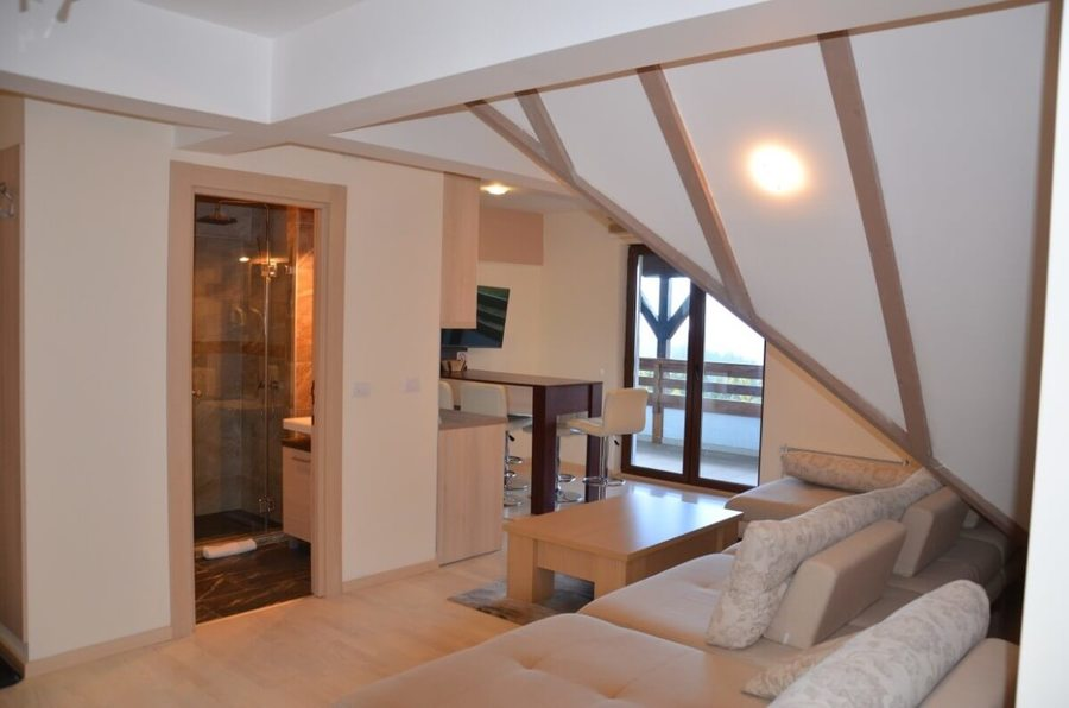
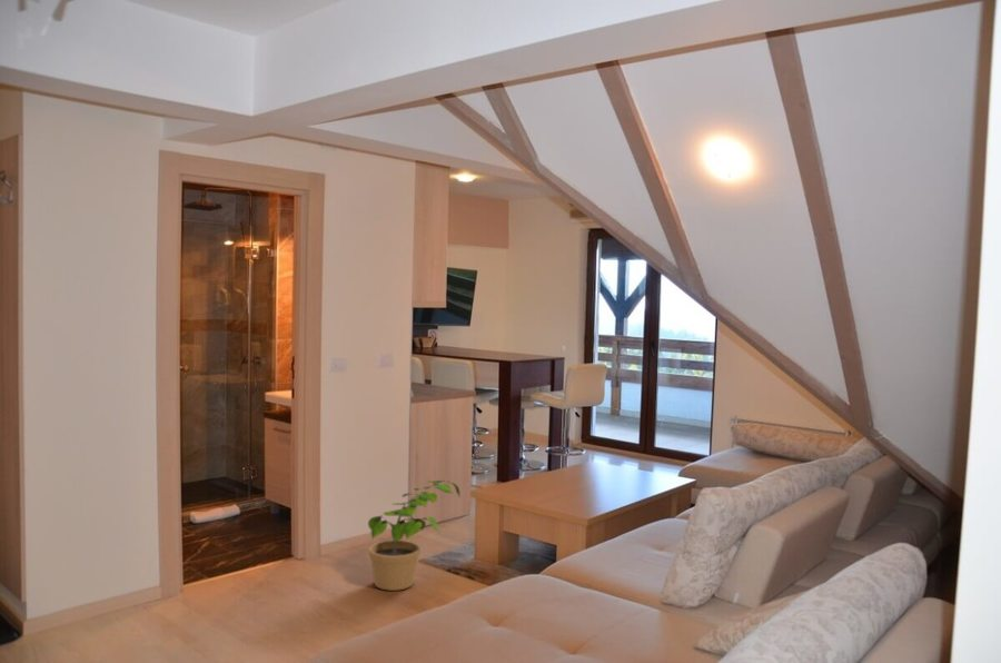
+ potted plant (418, 531)
